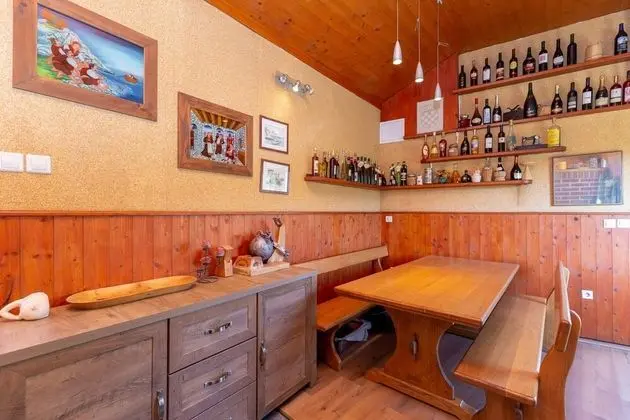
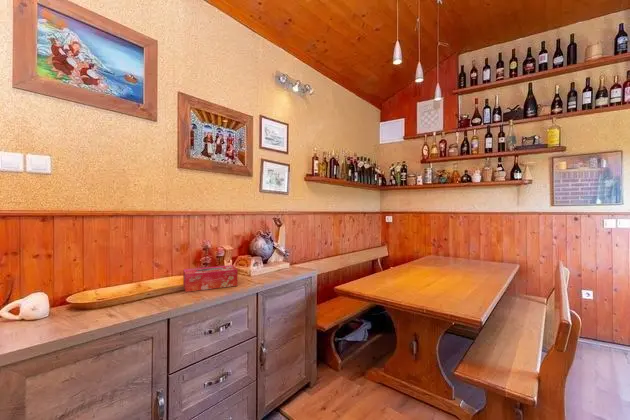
+ tissue box (210, 277)
